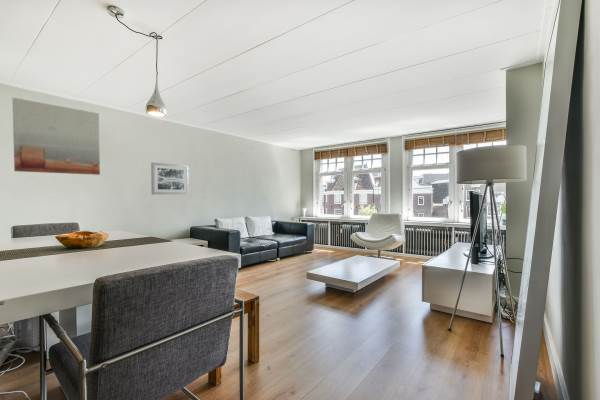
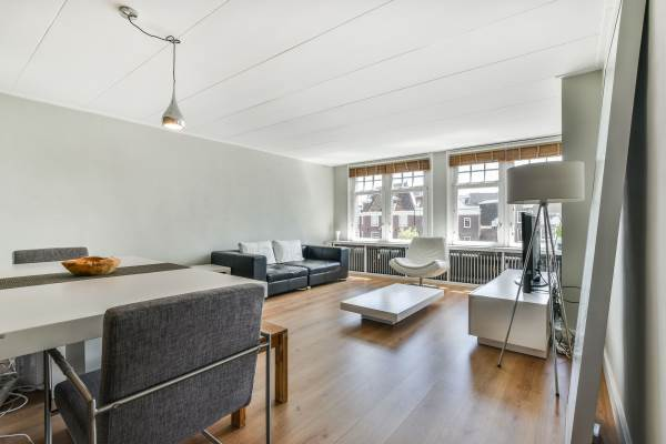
- wall art (60, 139)
- wall art (170, 179)
